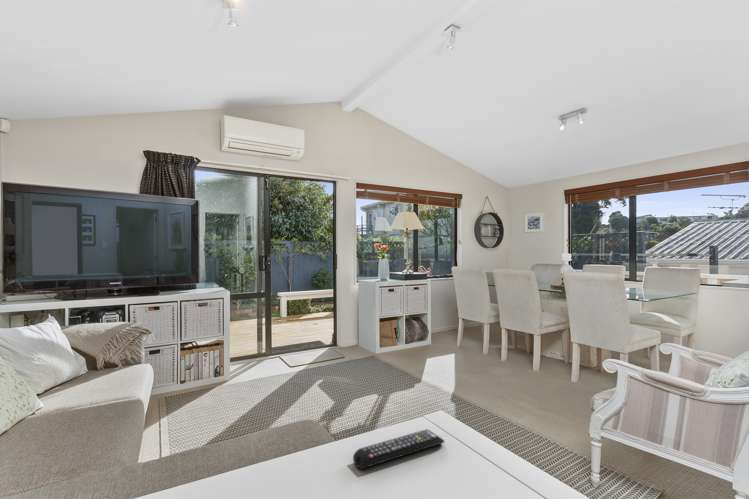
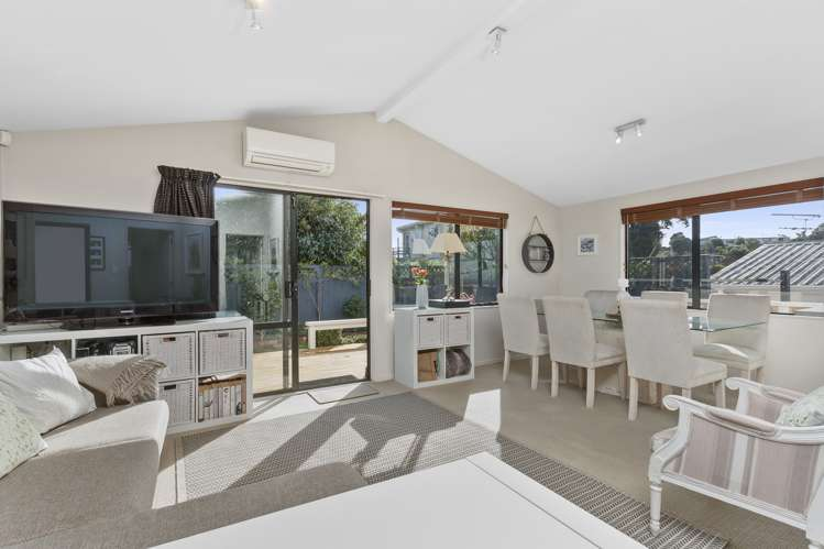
- remote control (400, 447)
